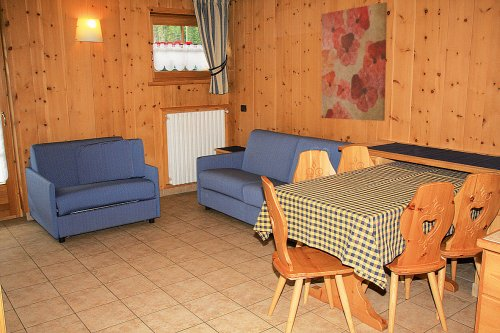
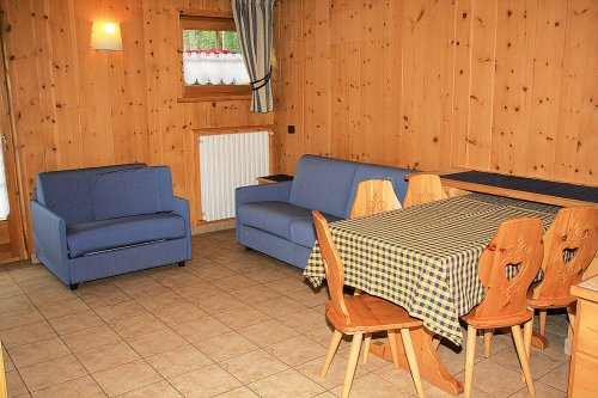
- wall art (351, 64)
